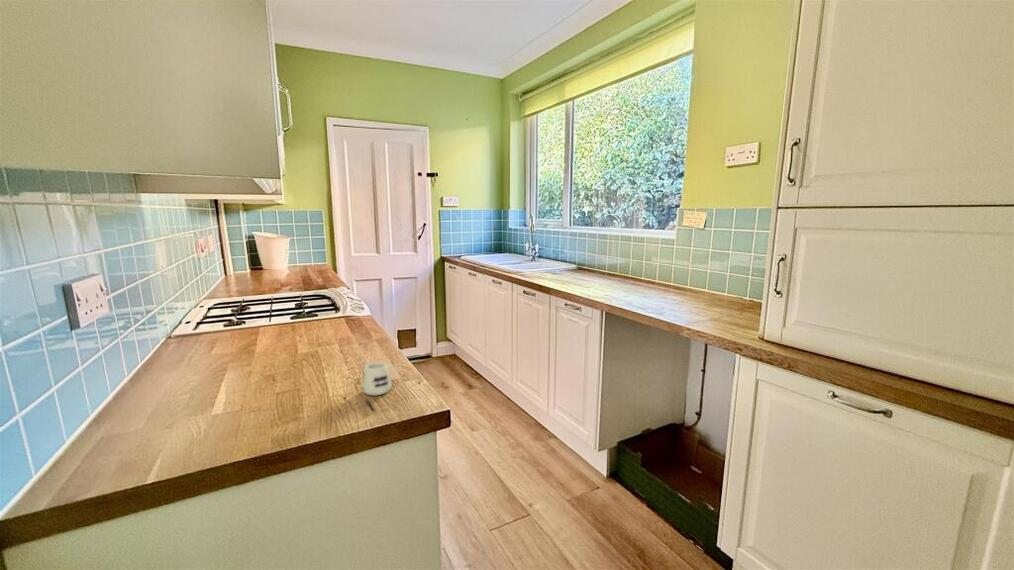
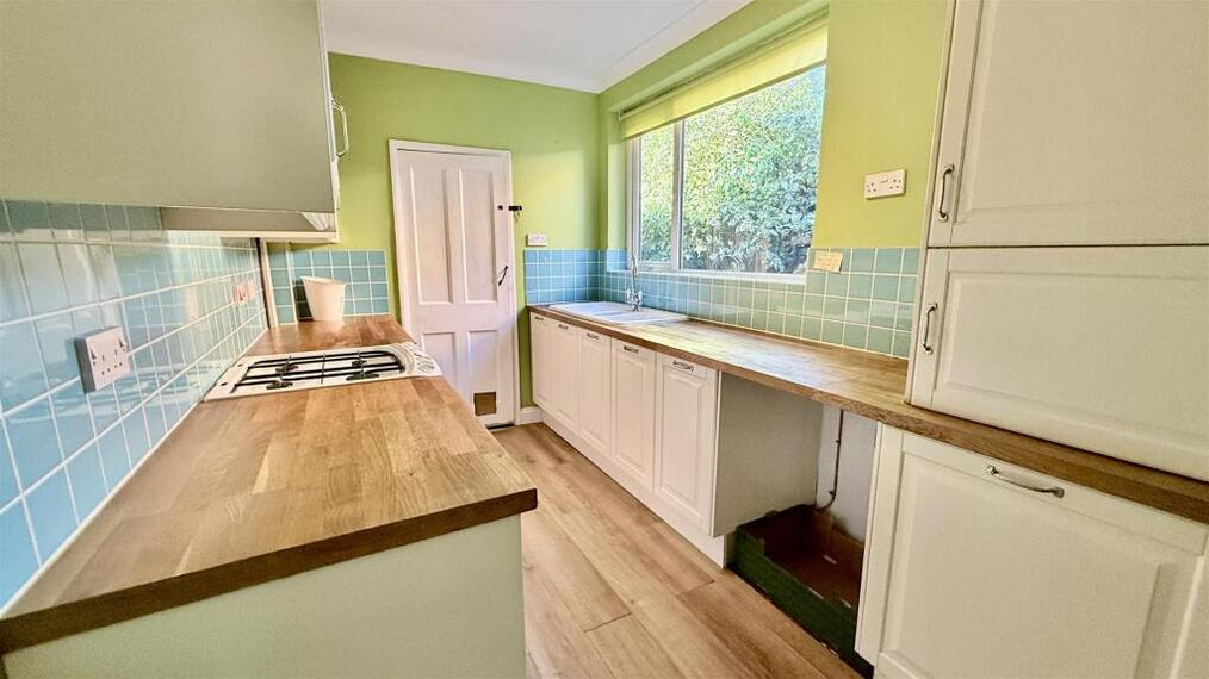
- mug (383, 382)
